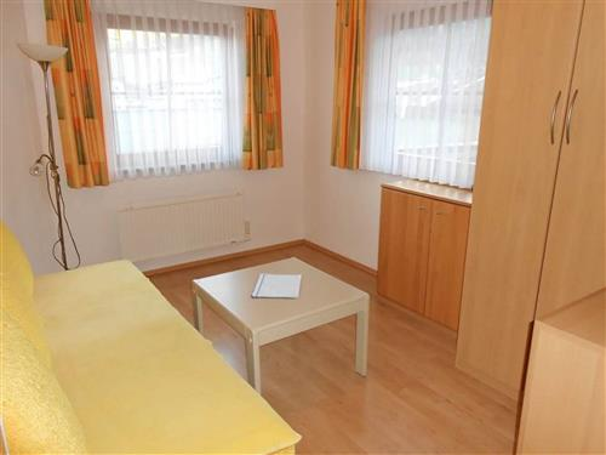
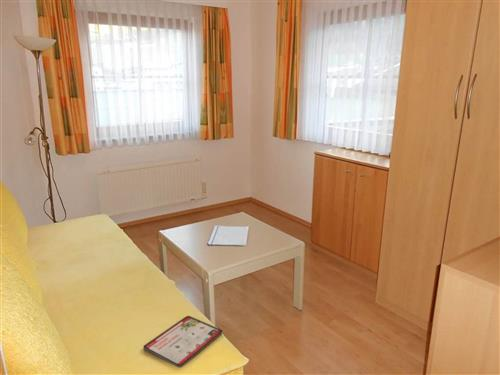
+ tablet (183, 338)
